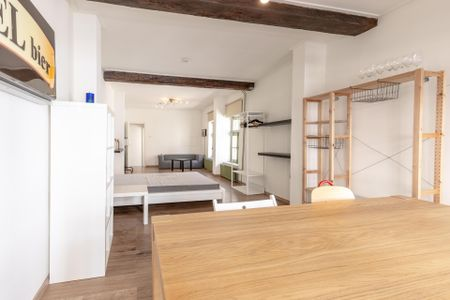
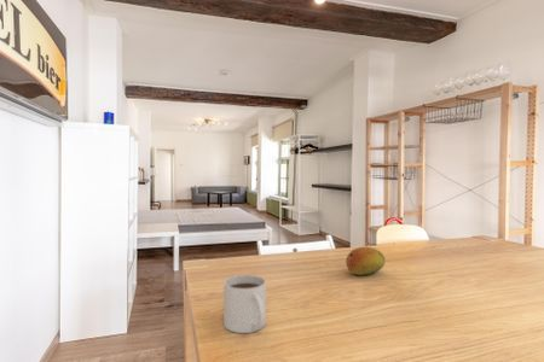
+ mug (248, 305)
+ fruit (366, 259)
